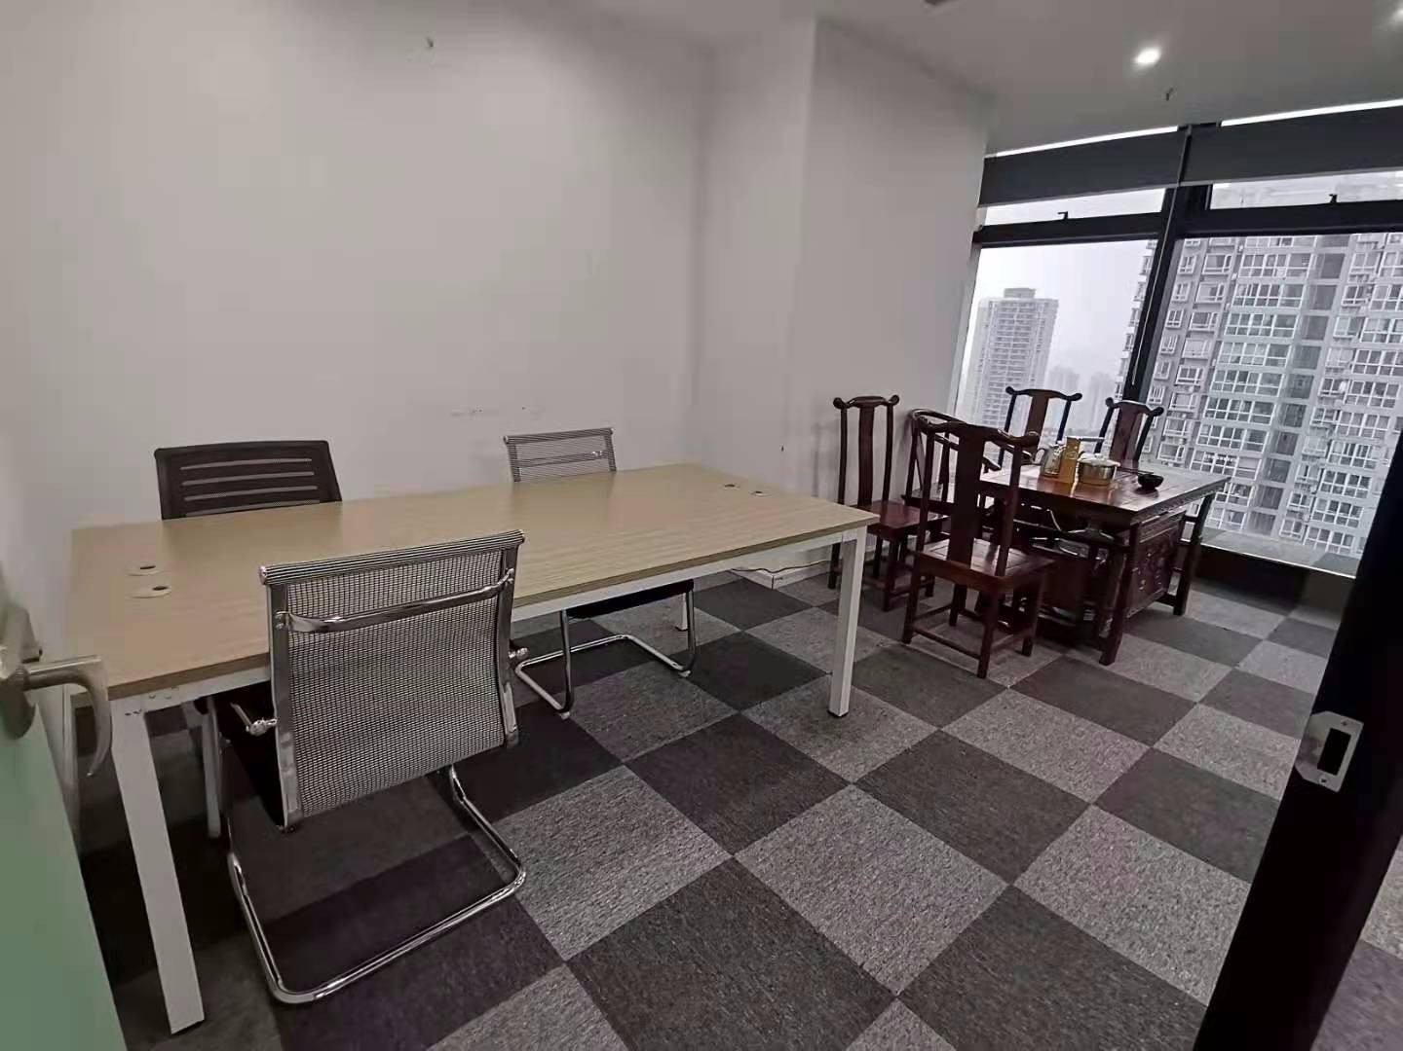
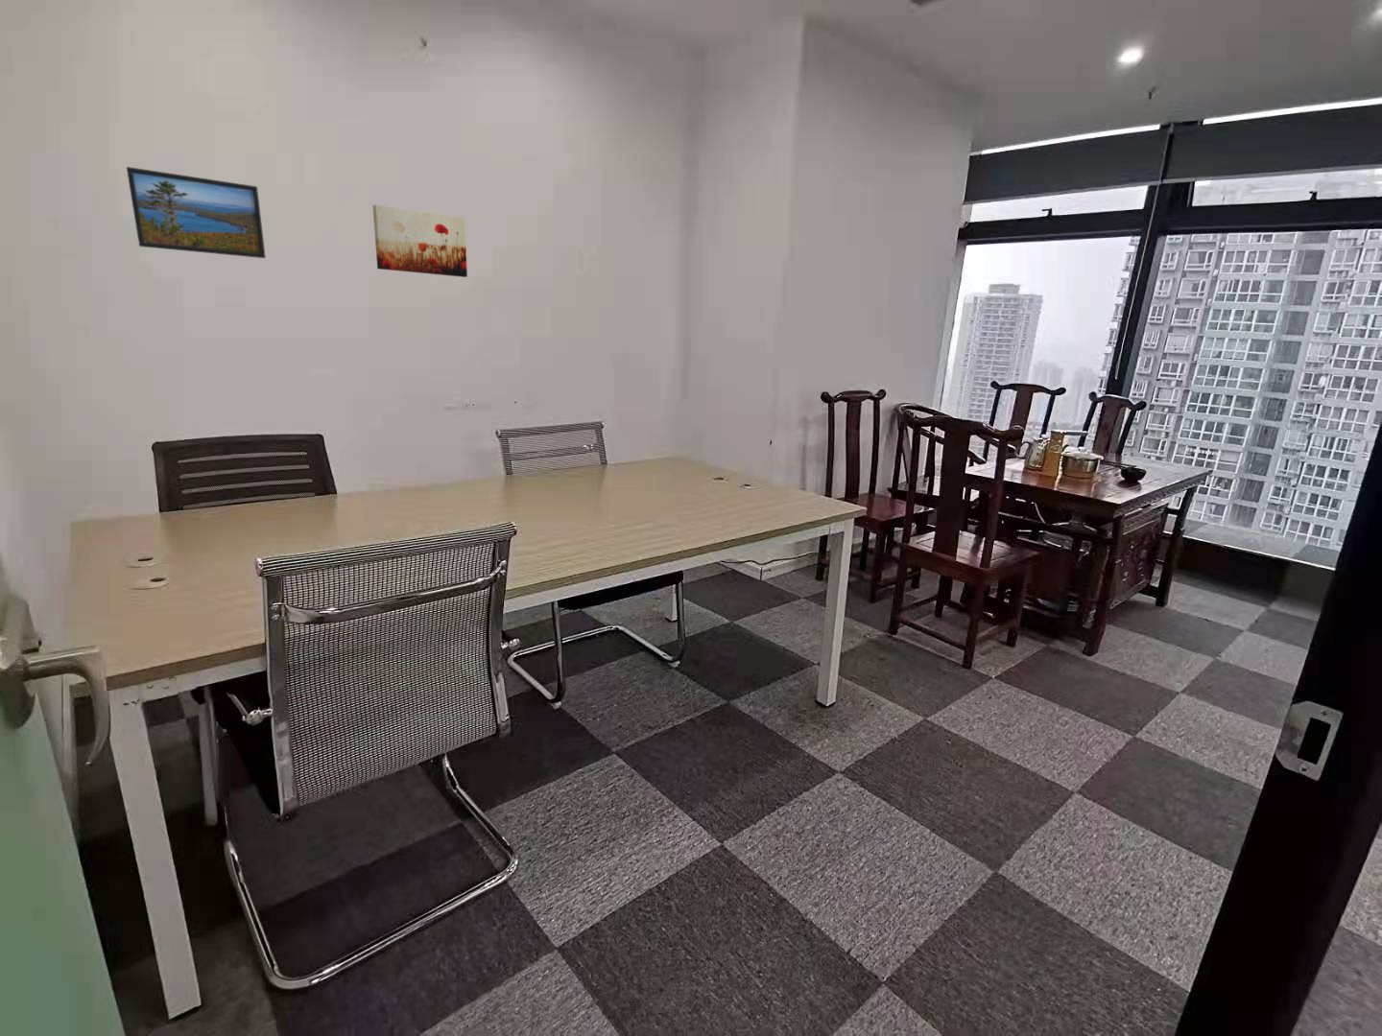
+ wall art (422, 243)
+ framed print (199, 214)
